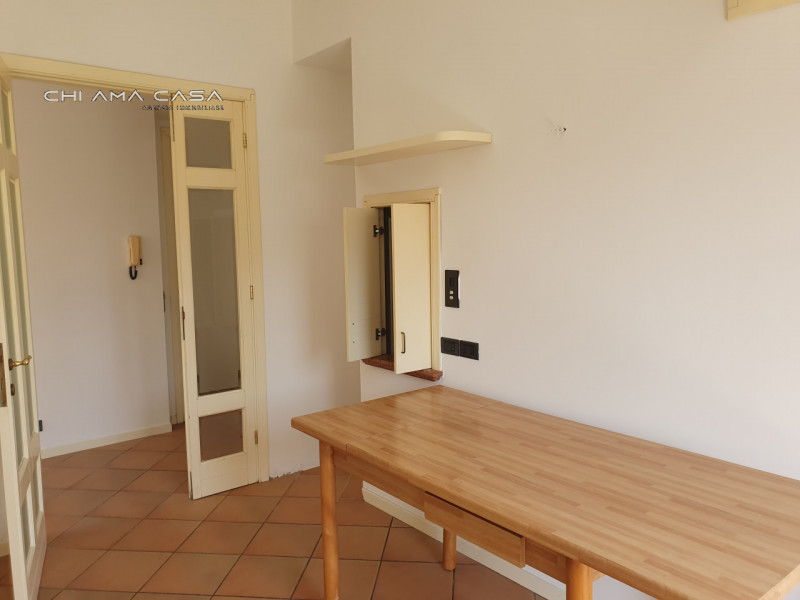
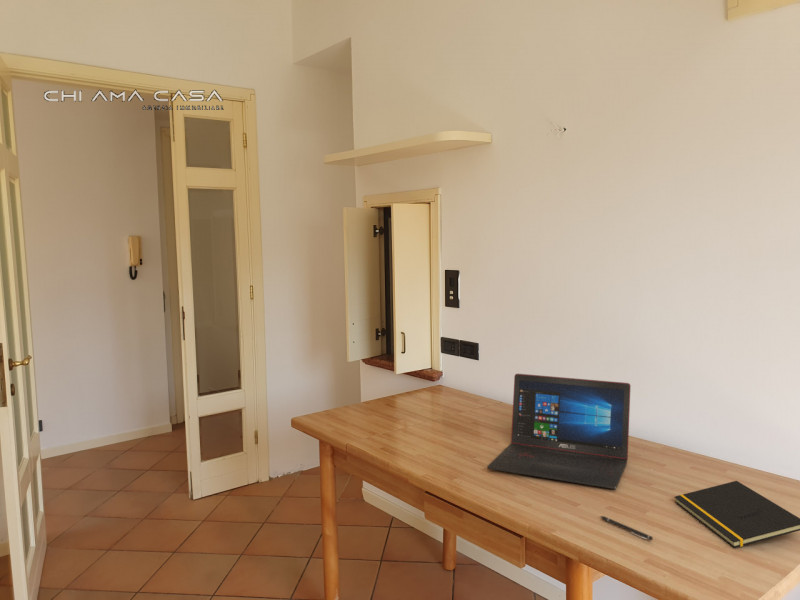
+ laptop (559, 426)
+ pen (624, 527)
+ notepad (735, 511)
